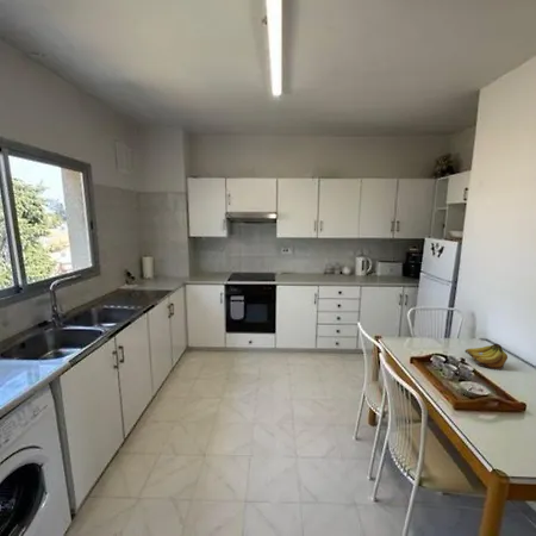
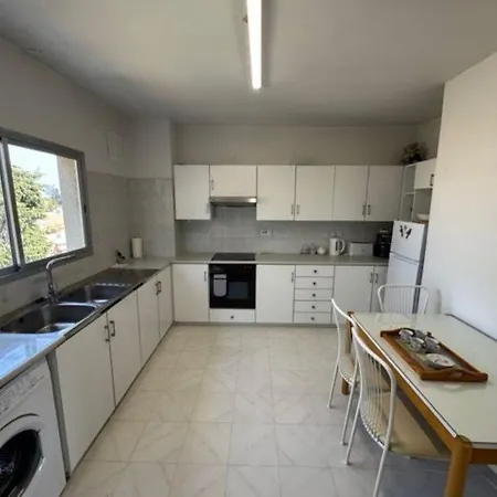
- fruit (485, 353)
